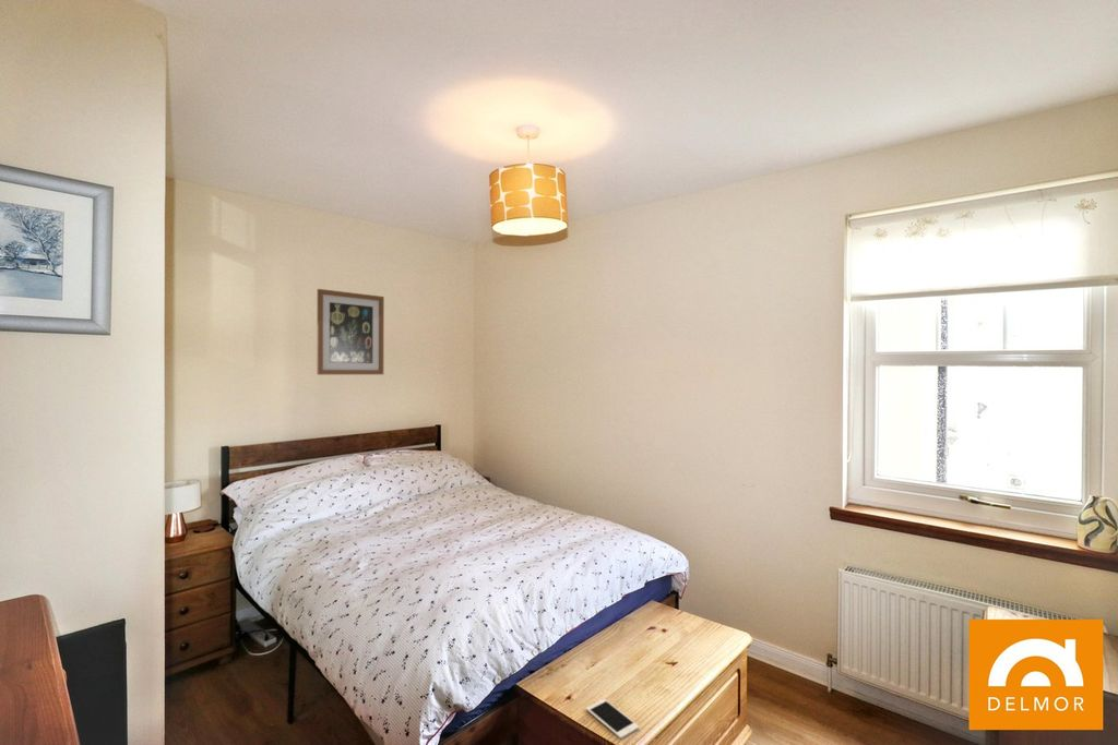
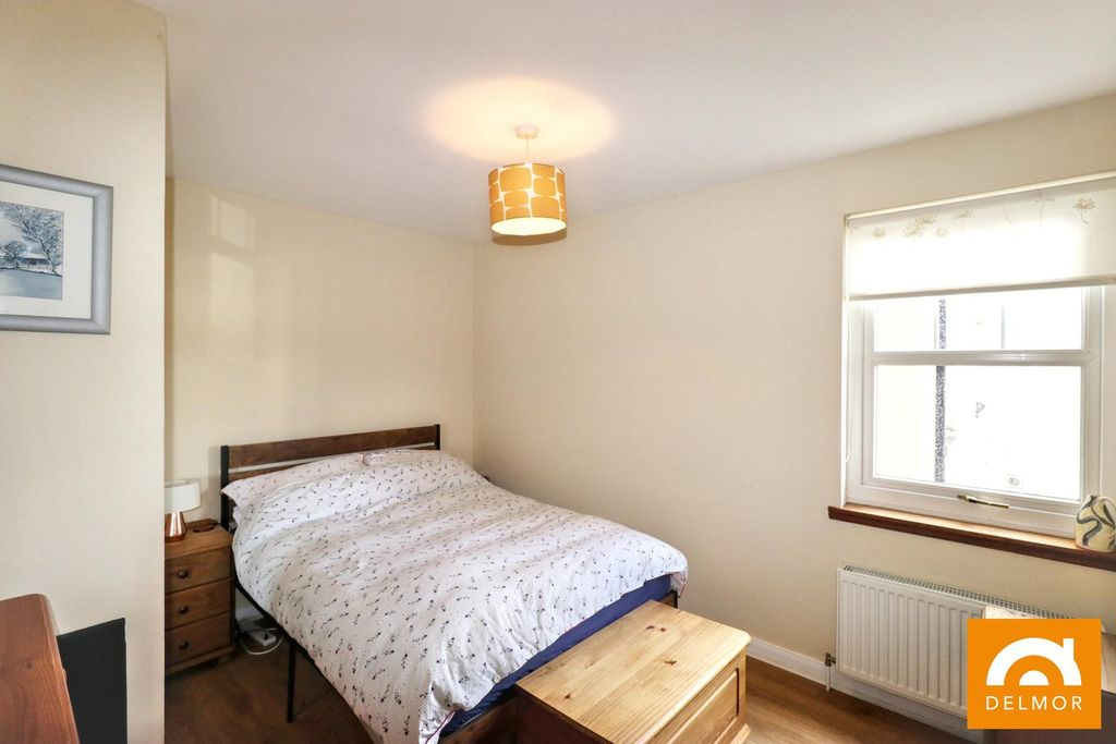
- wall art (352, 334)
- cell phone (611, 717)
